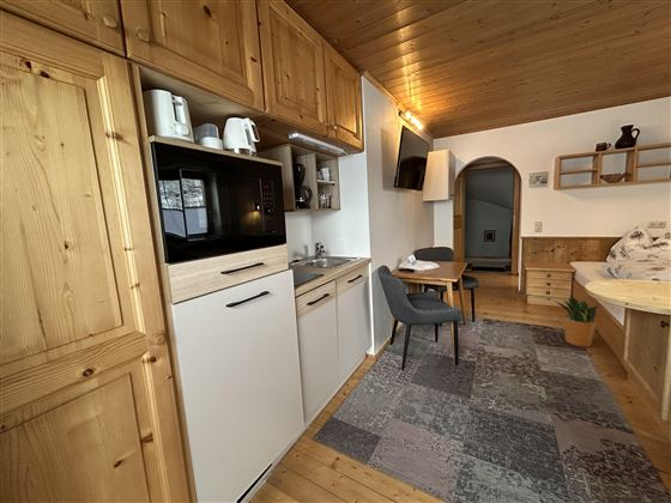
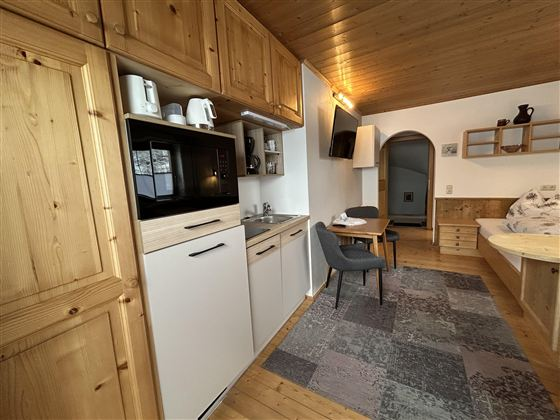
- potted plant (575, 321)
